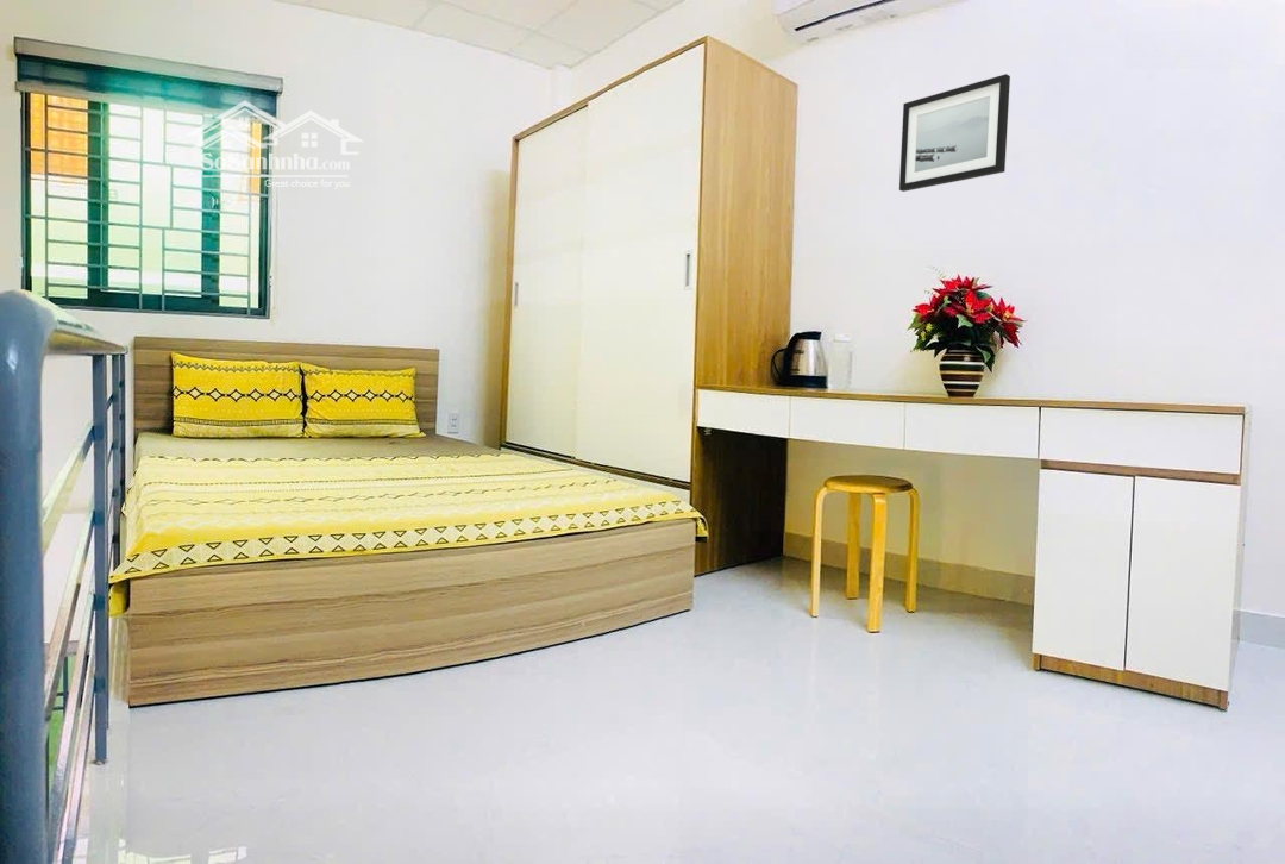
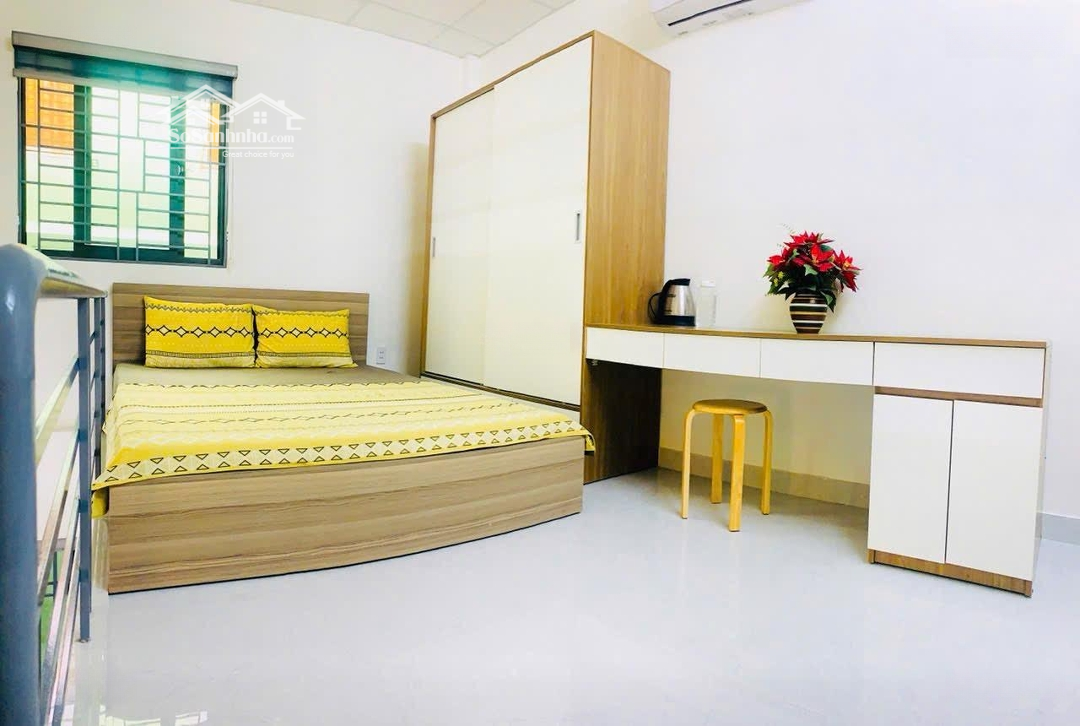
- wall art (951, 136)
